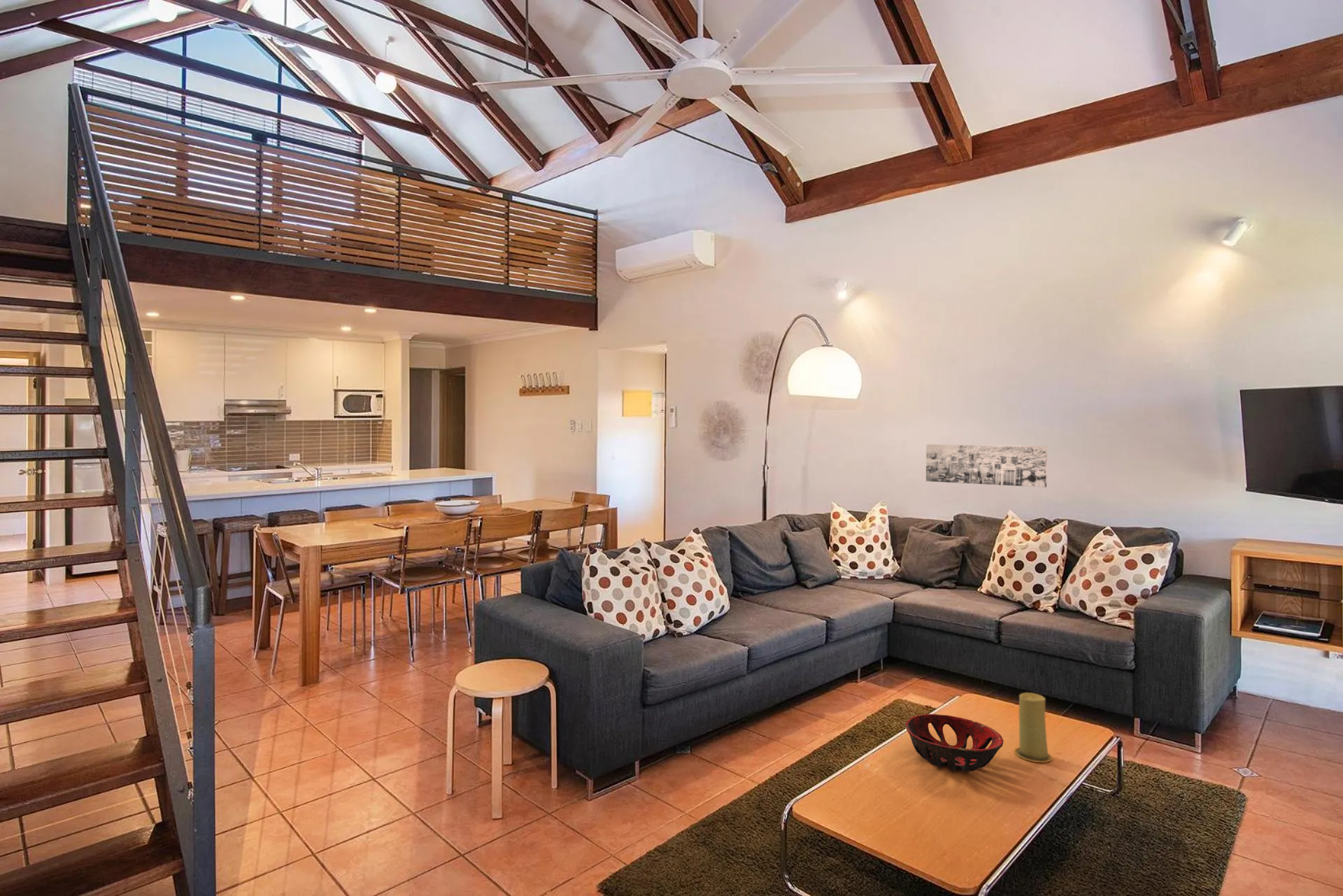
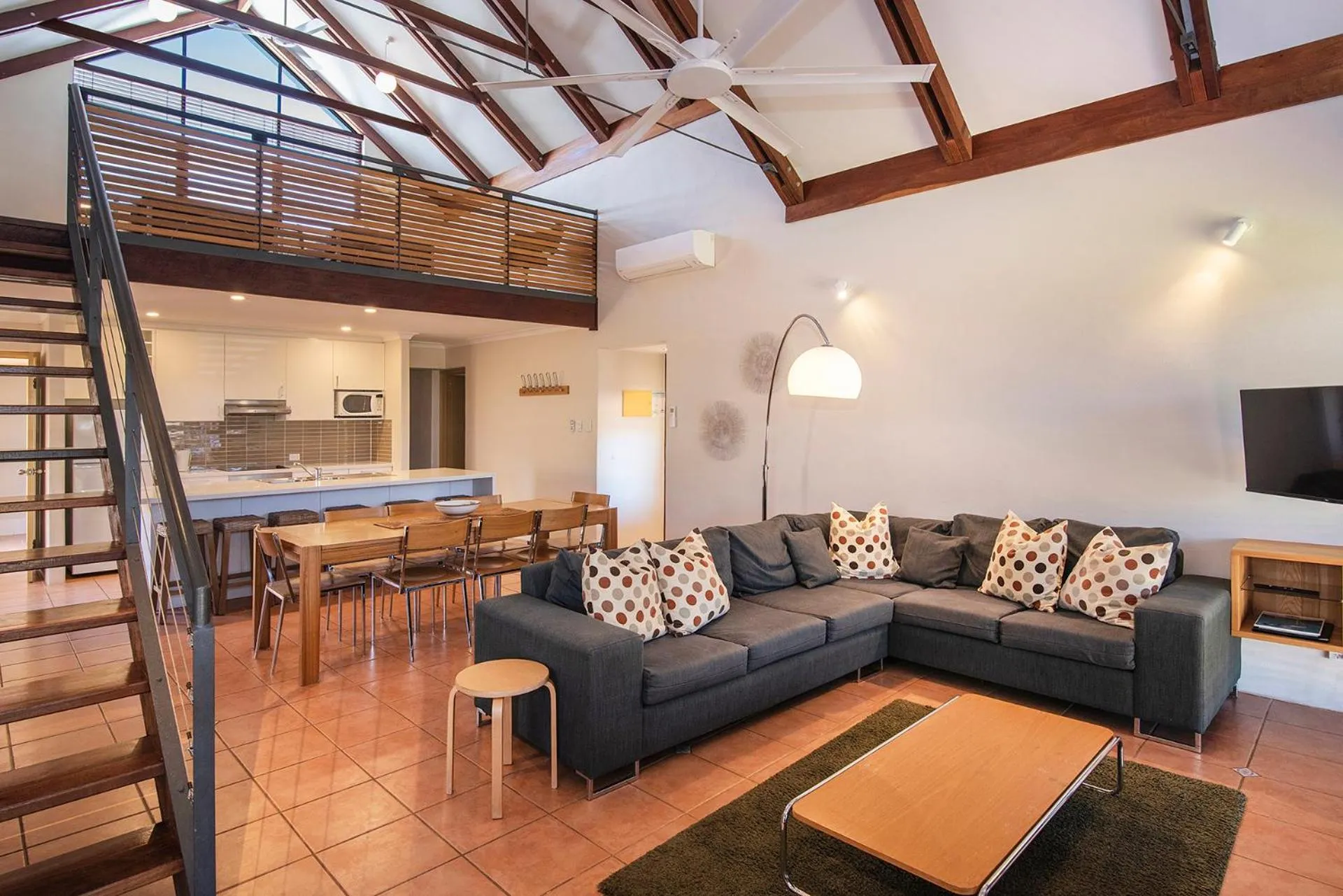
- candle (1033, 725)
- decorative bowl (953, 746)
- wall art (983, 464)
